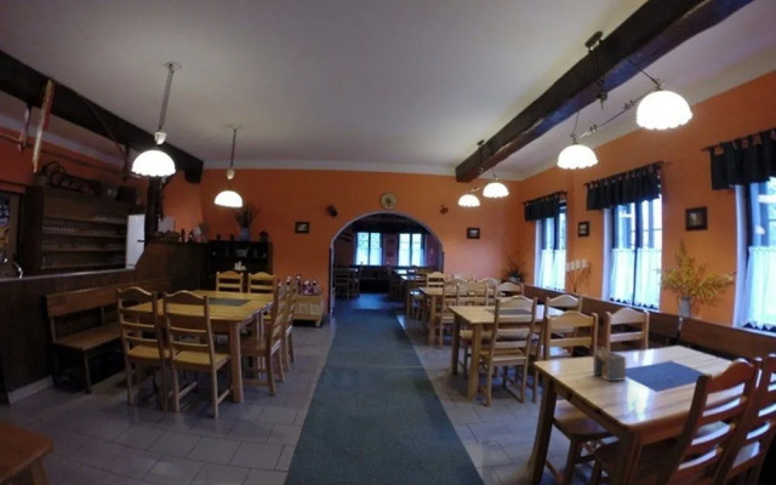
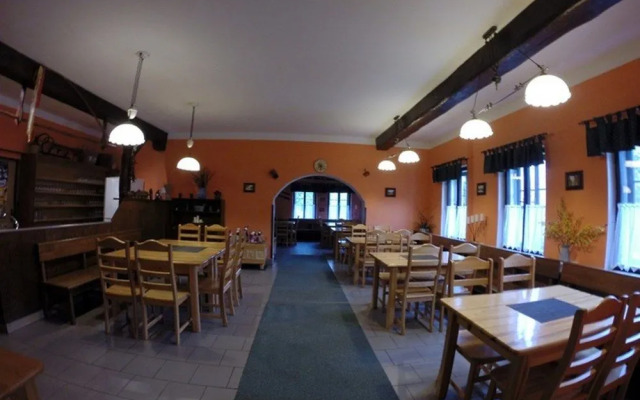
- napkin holder (609, 361)
